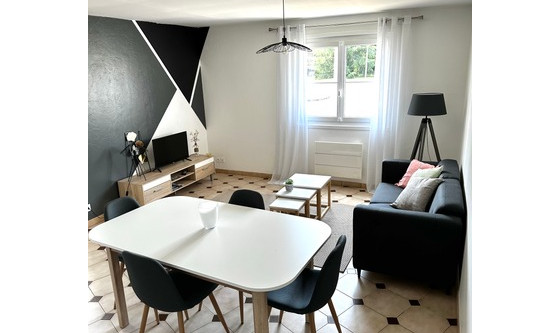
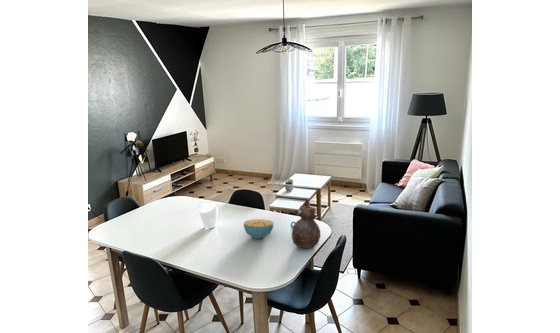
+ vase (305, 226)
+ cereal bowl (258, 230)
